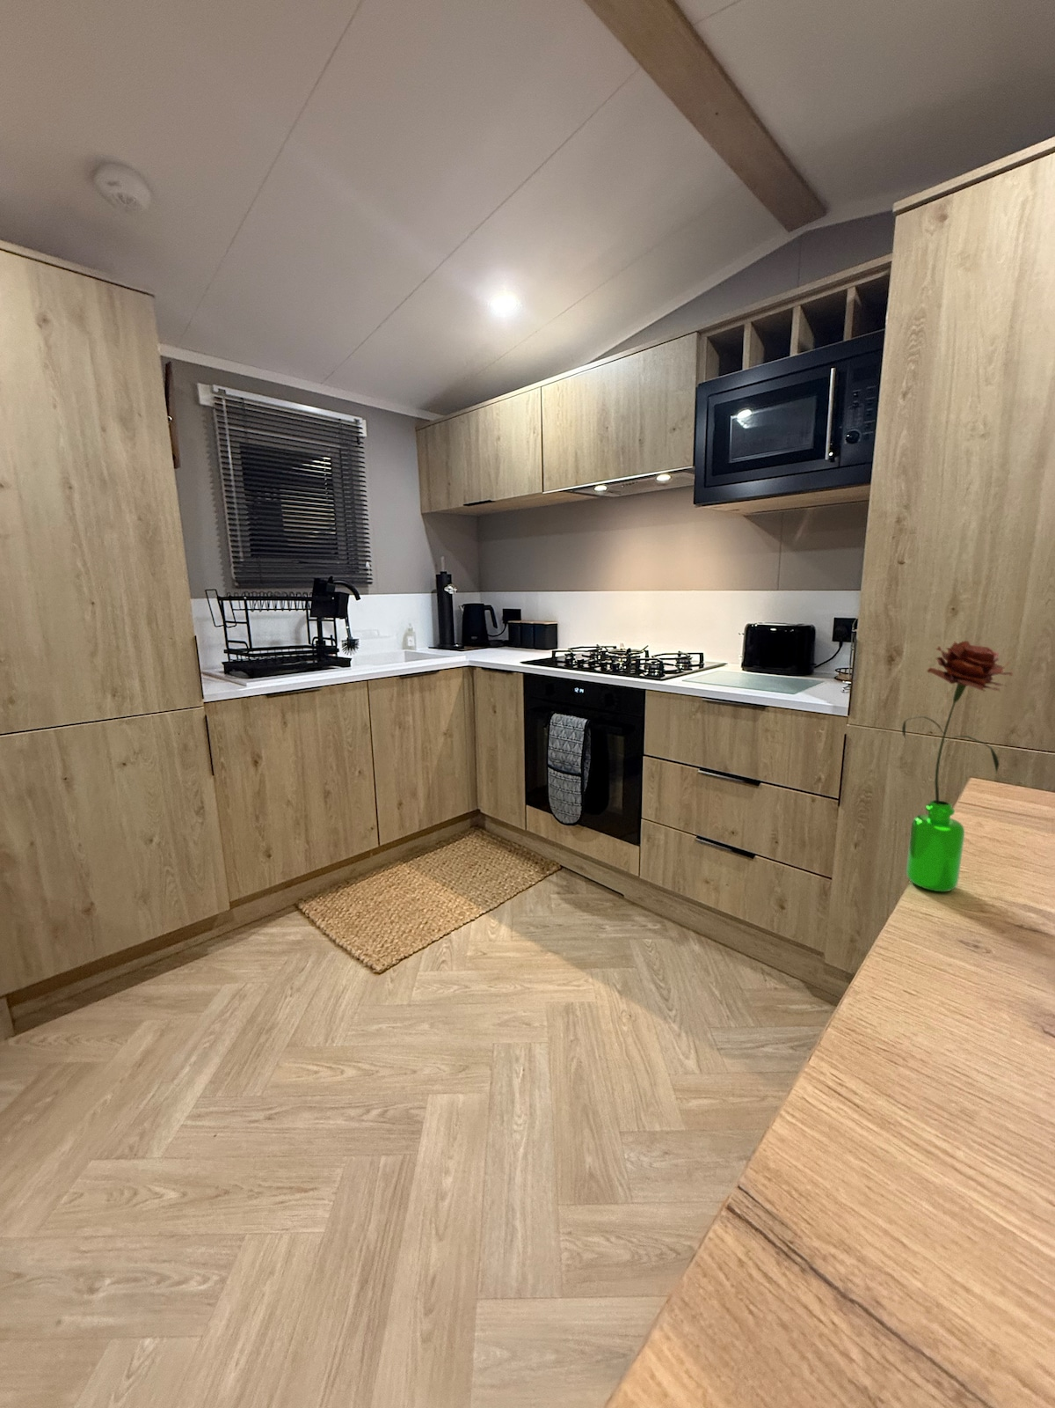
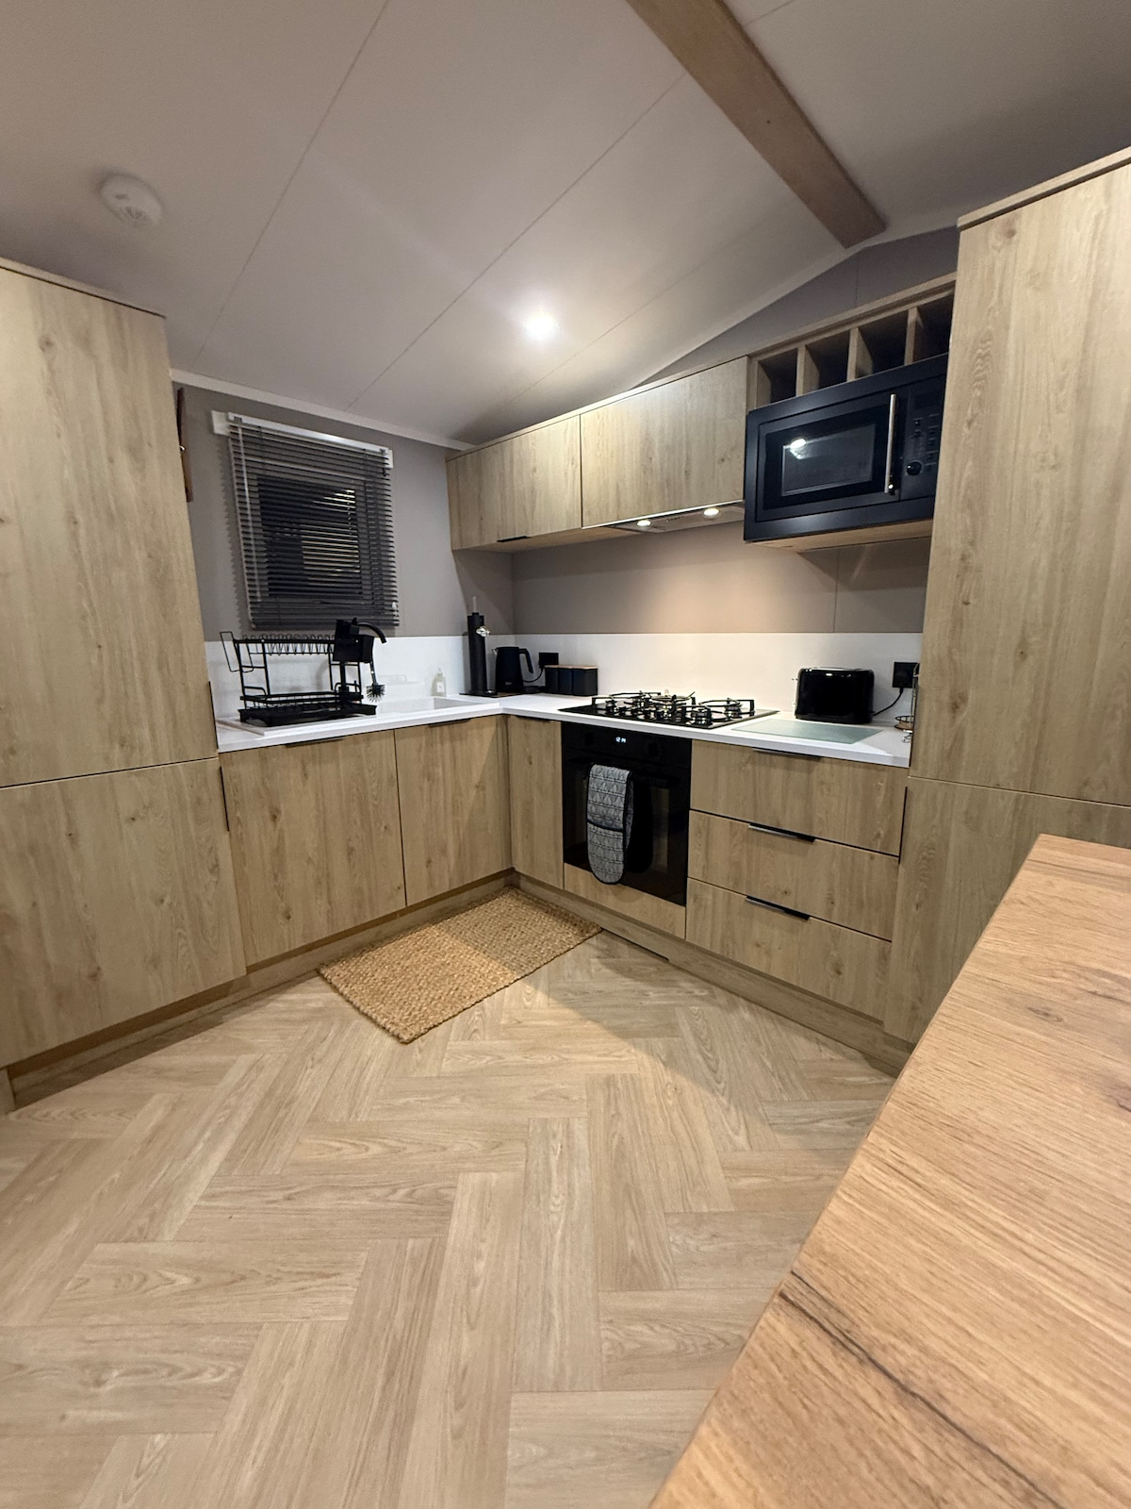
- flower (939, 764)
